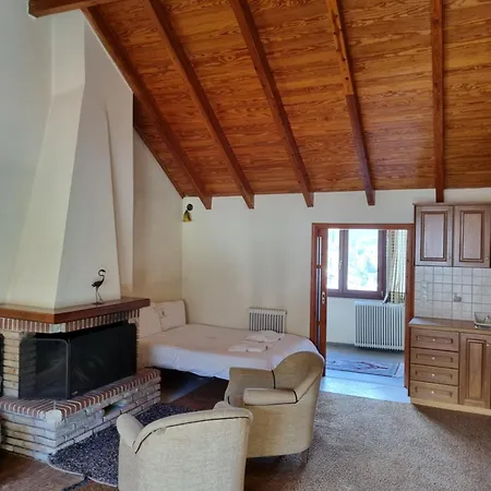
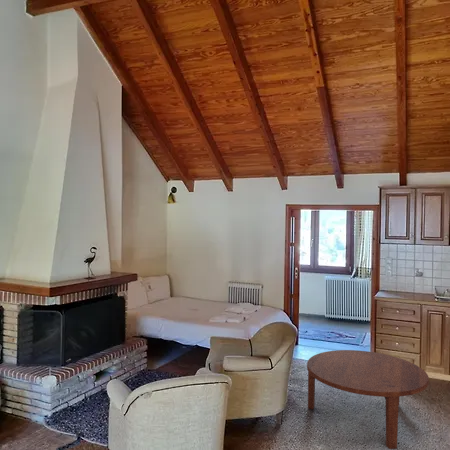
+ coffee table (364, 393)
